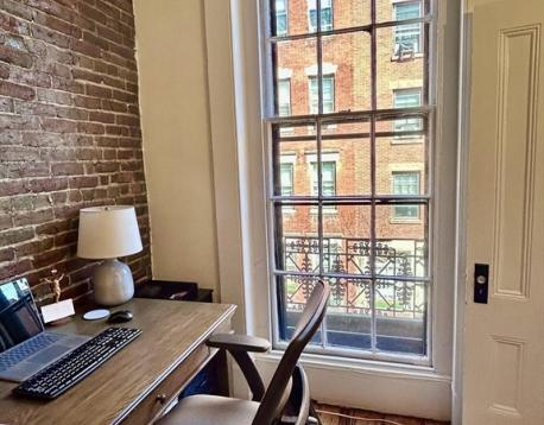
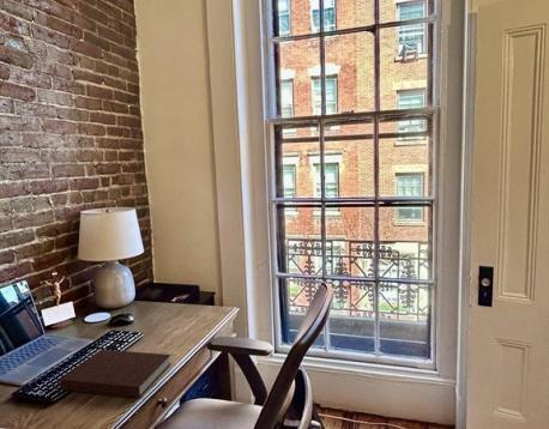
+ notebook (119, 370)
